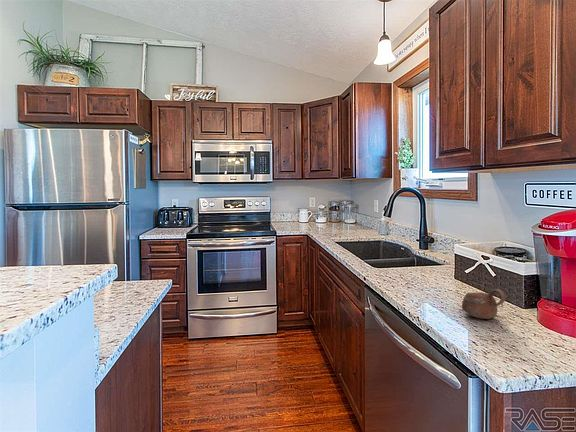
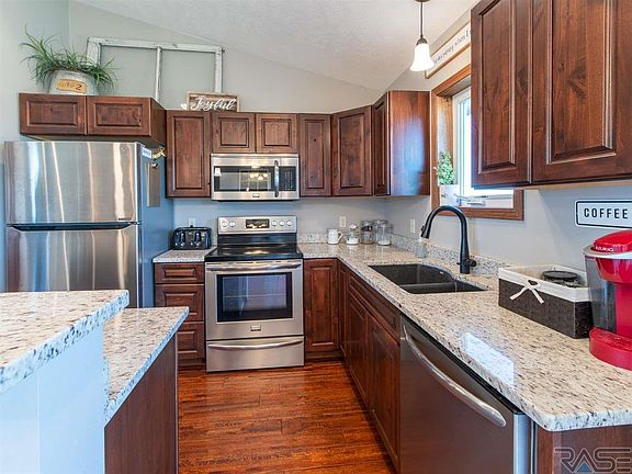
- cup (481, 302)
